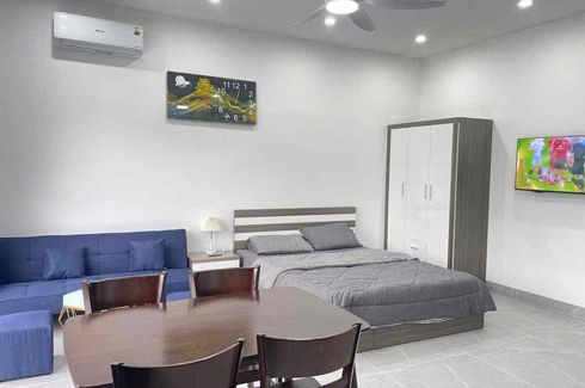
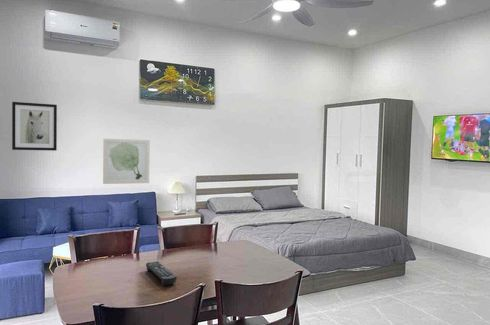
+ wall art (35, 126)
+ remote control (160, 272)
+ wall art (126, 161)
